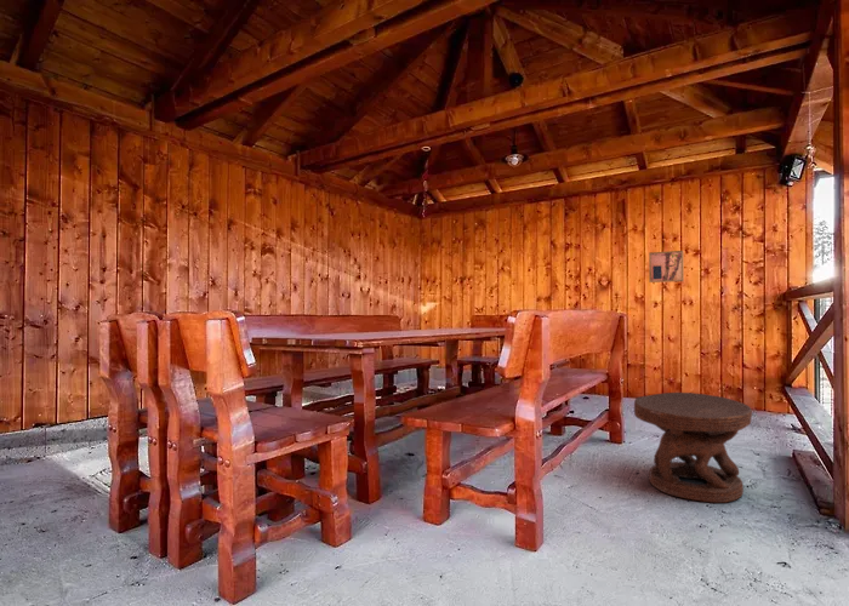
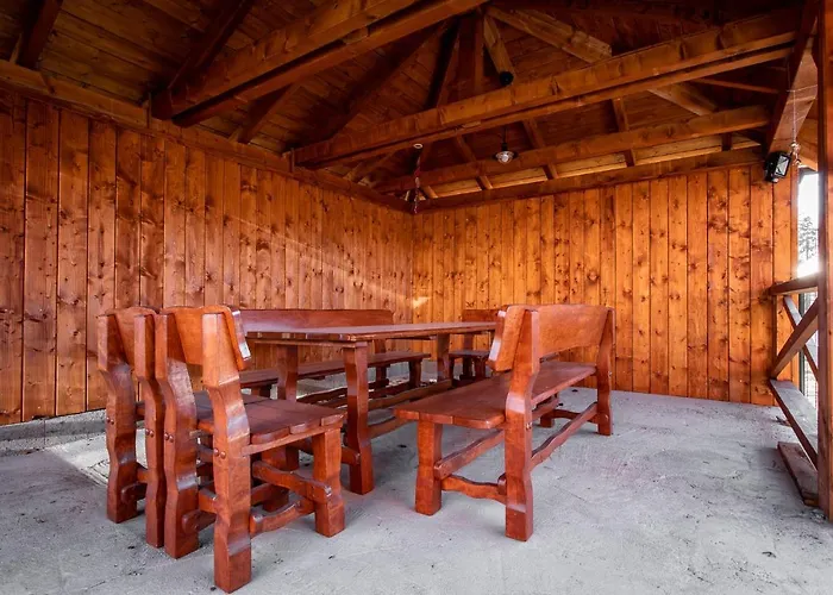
- wall art (666, 267)
- carved stool (694, 444)
